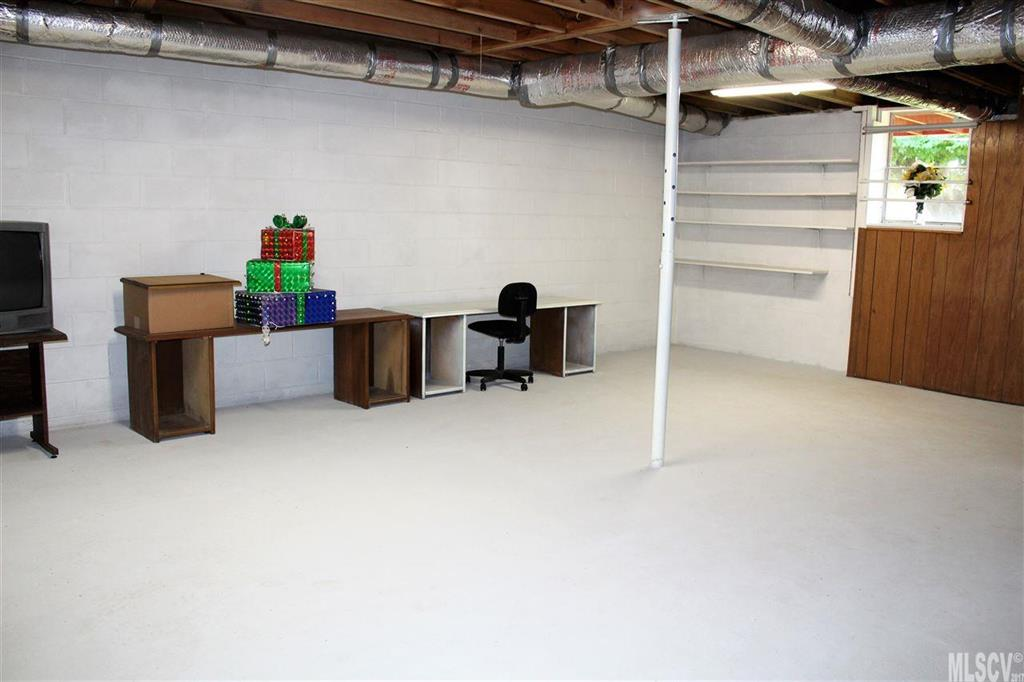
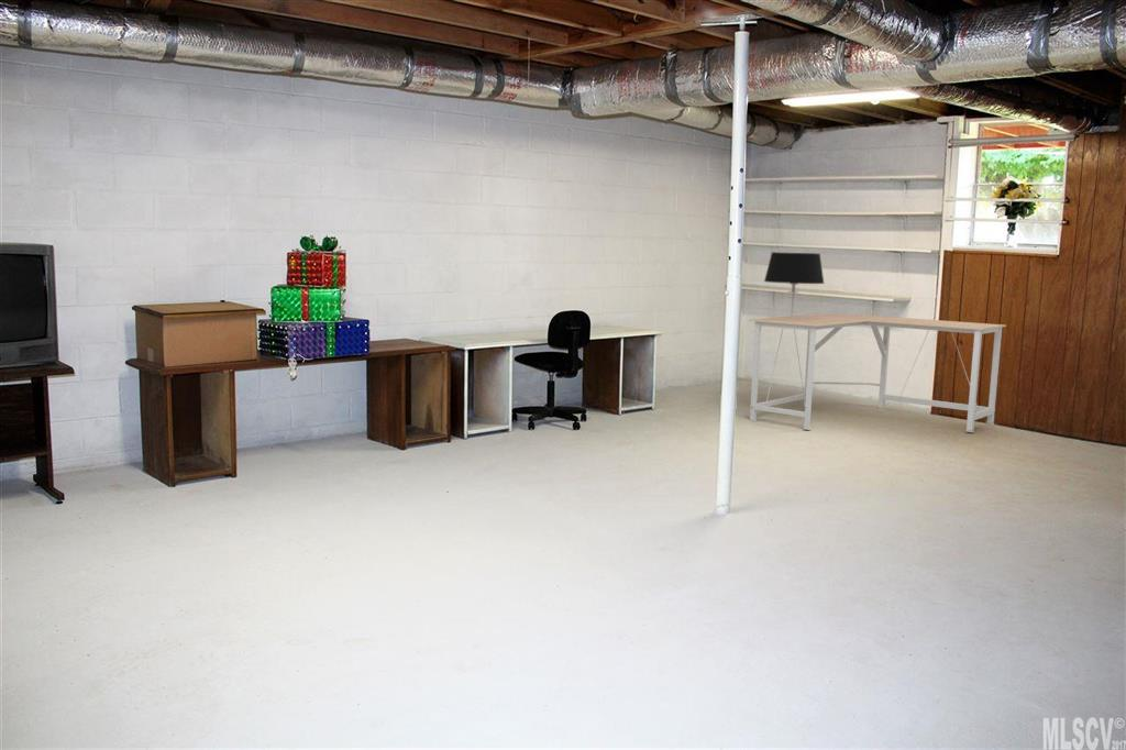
+ table lamp (793, 286)
+ desk (881, 372)
